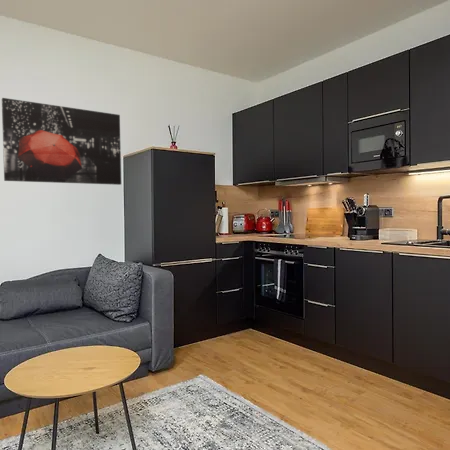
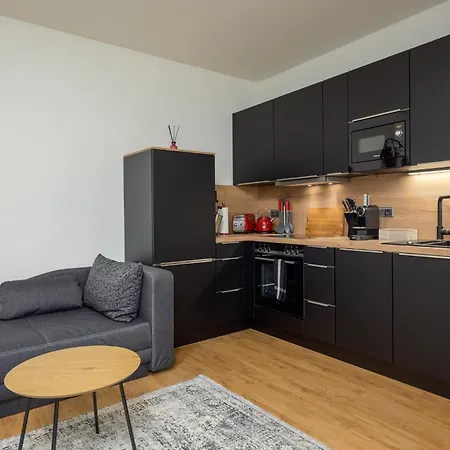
- wall art (66, 145)
